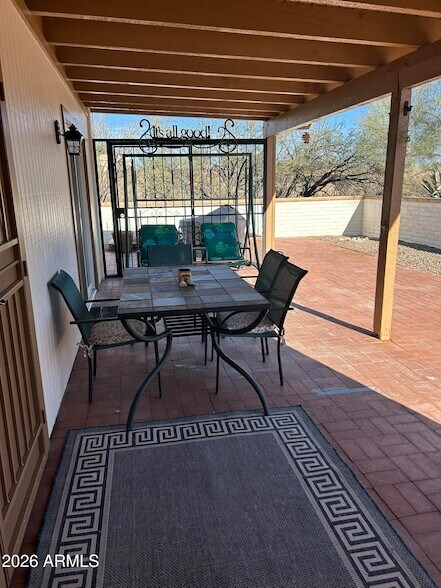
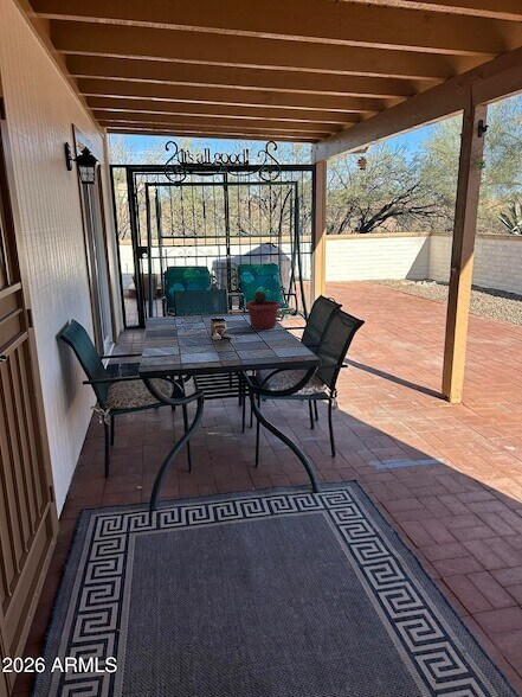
+ potted cactus (263, 308)
